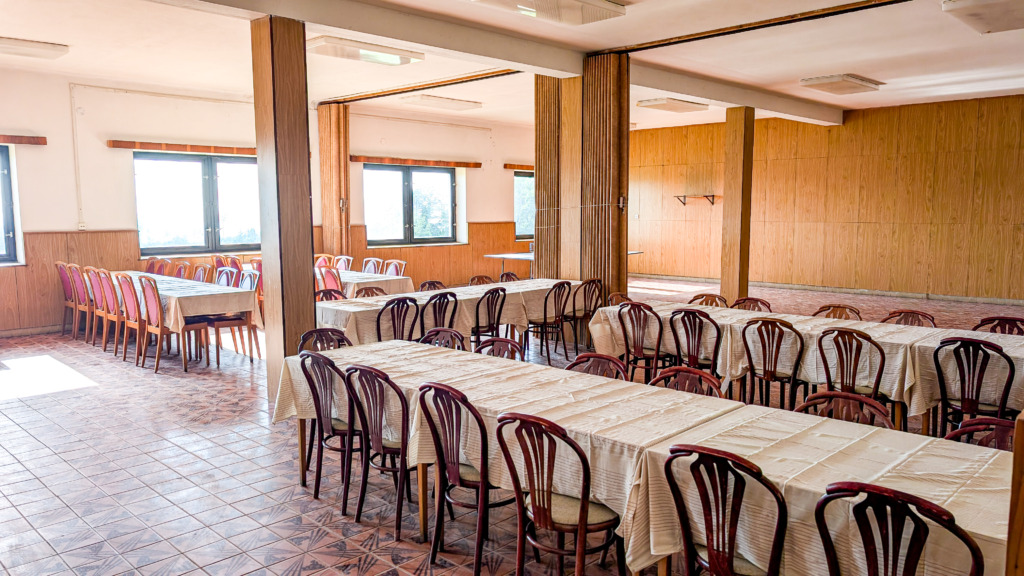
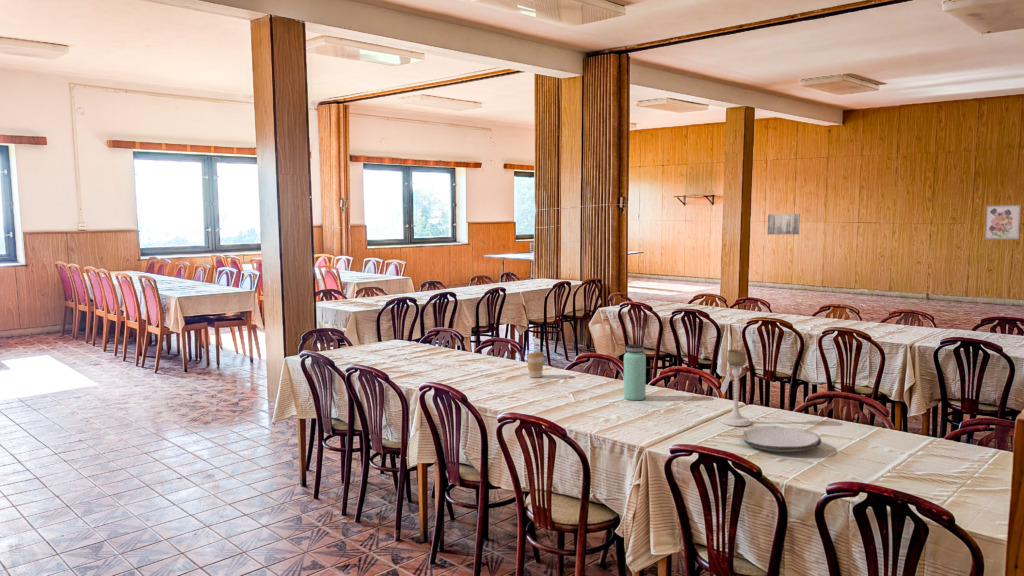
+ wall art (1002, 222)
+ candle holder (736, 386)
+ wall art (783, 224)
+ coffee cup (535, 364)
+ bottle (634, 371)
+ plate (780, 439)
